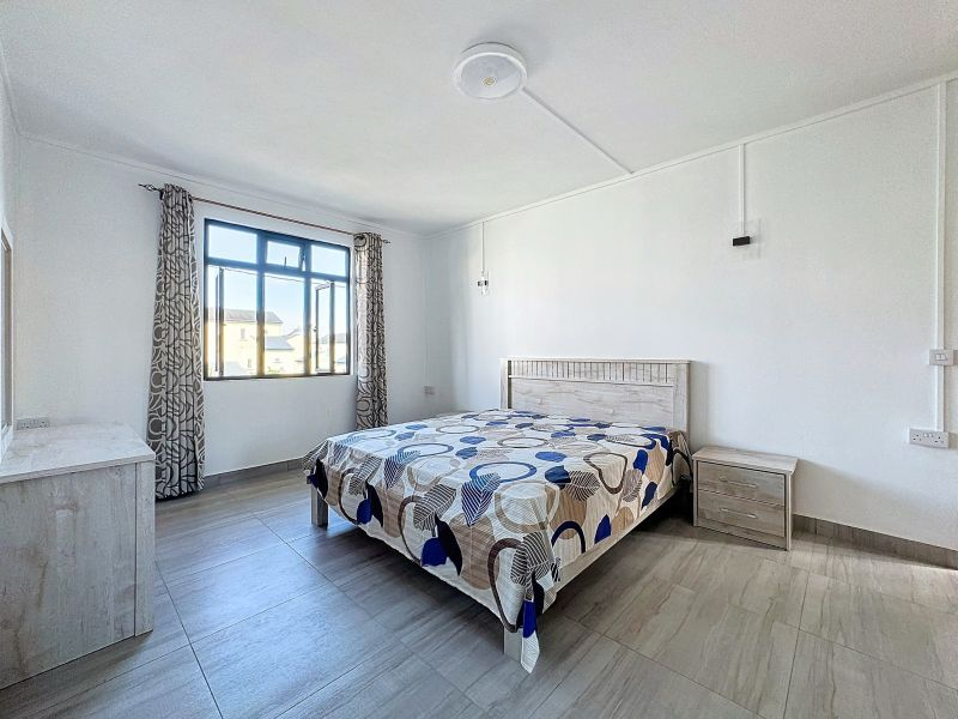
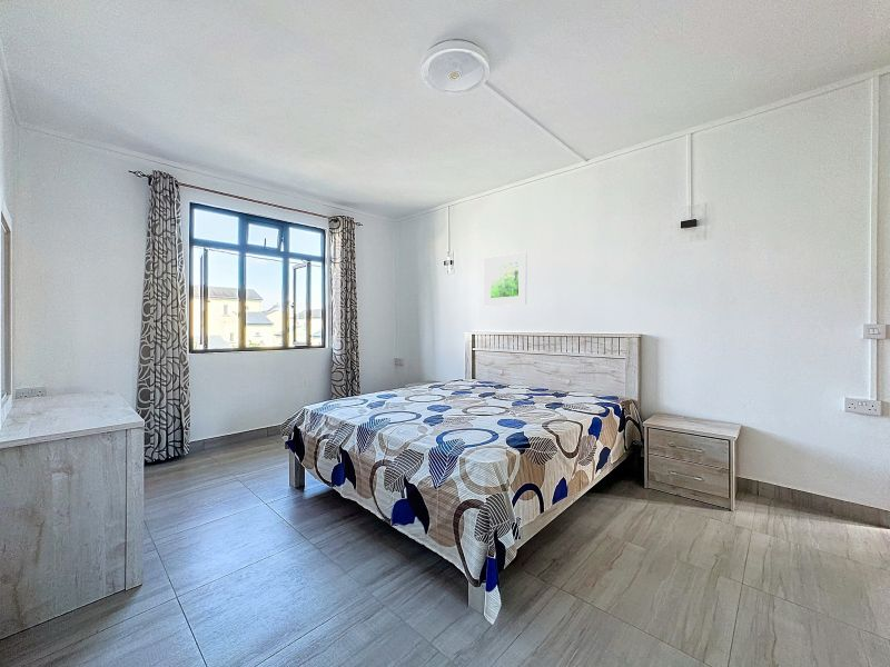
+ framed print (504, 280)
